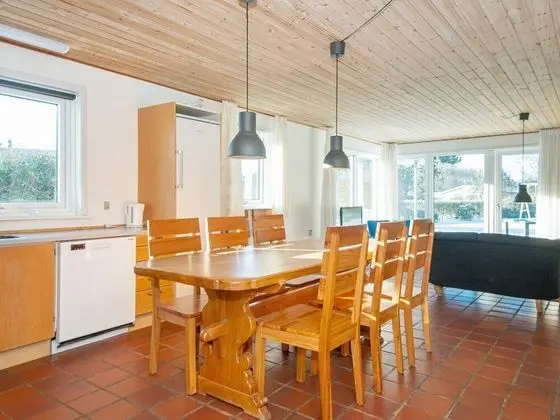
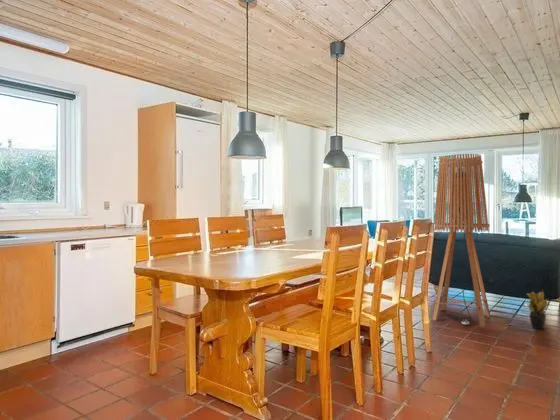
+ floor lamp (464, 237)
+ potted plant (536, 306)
